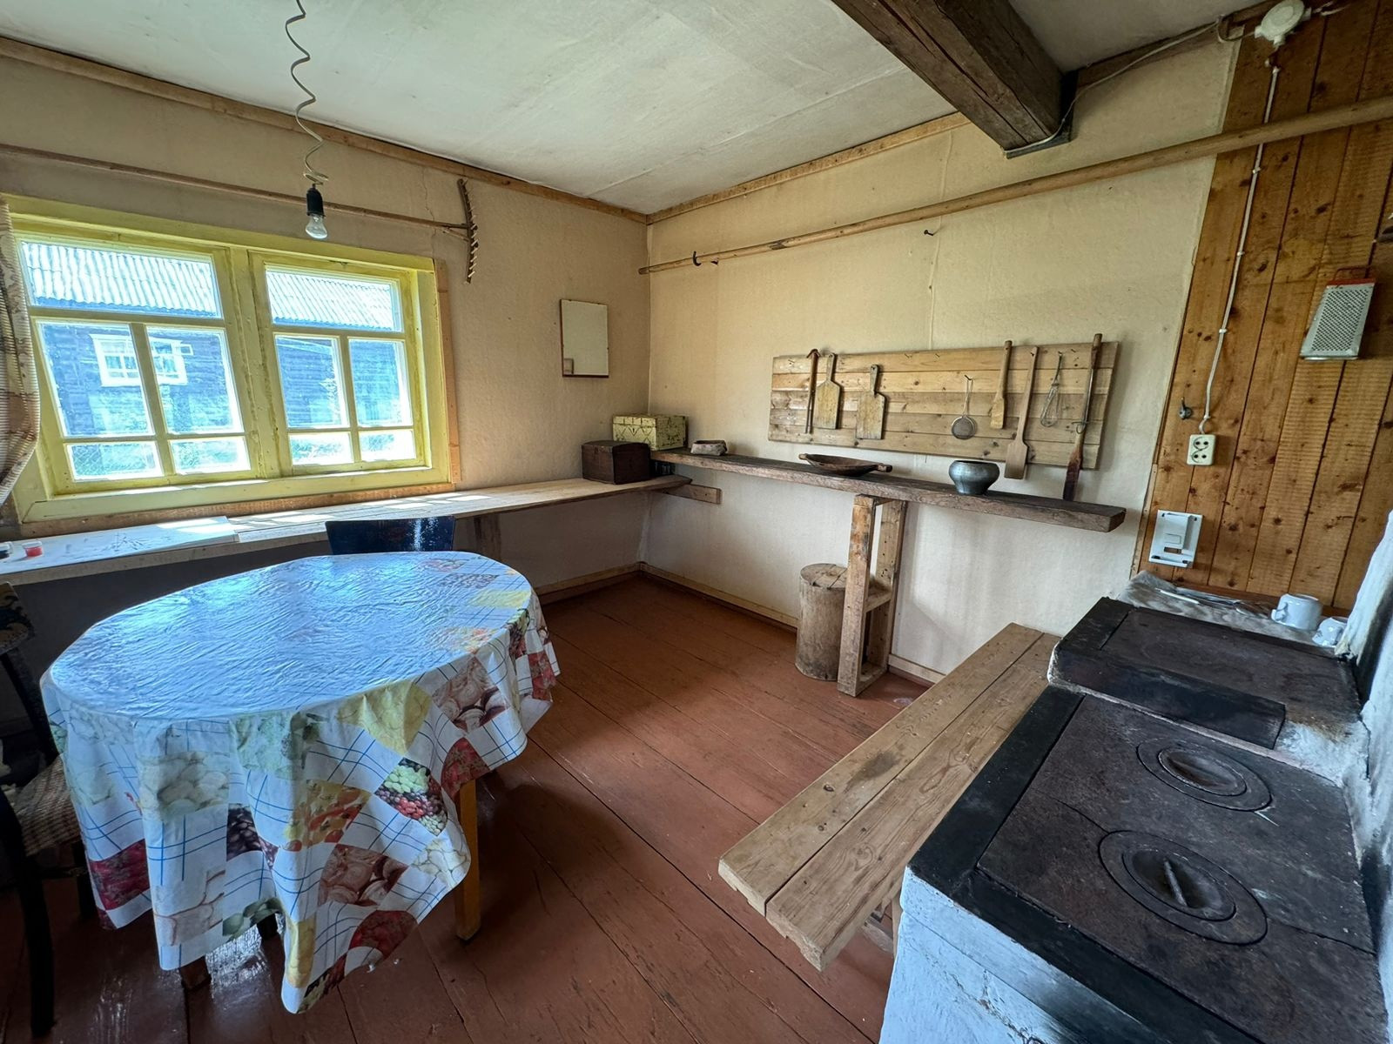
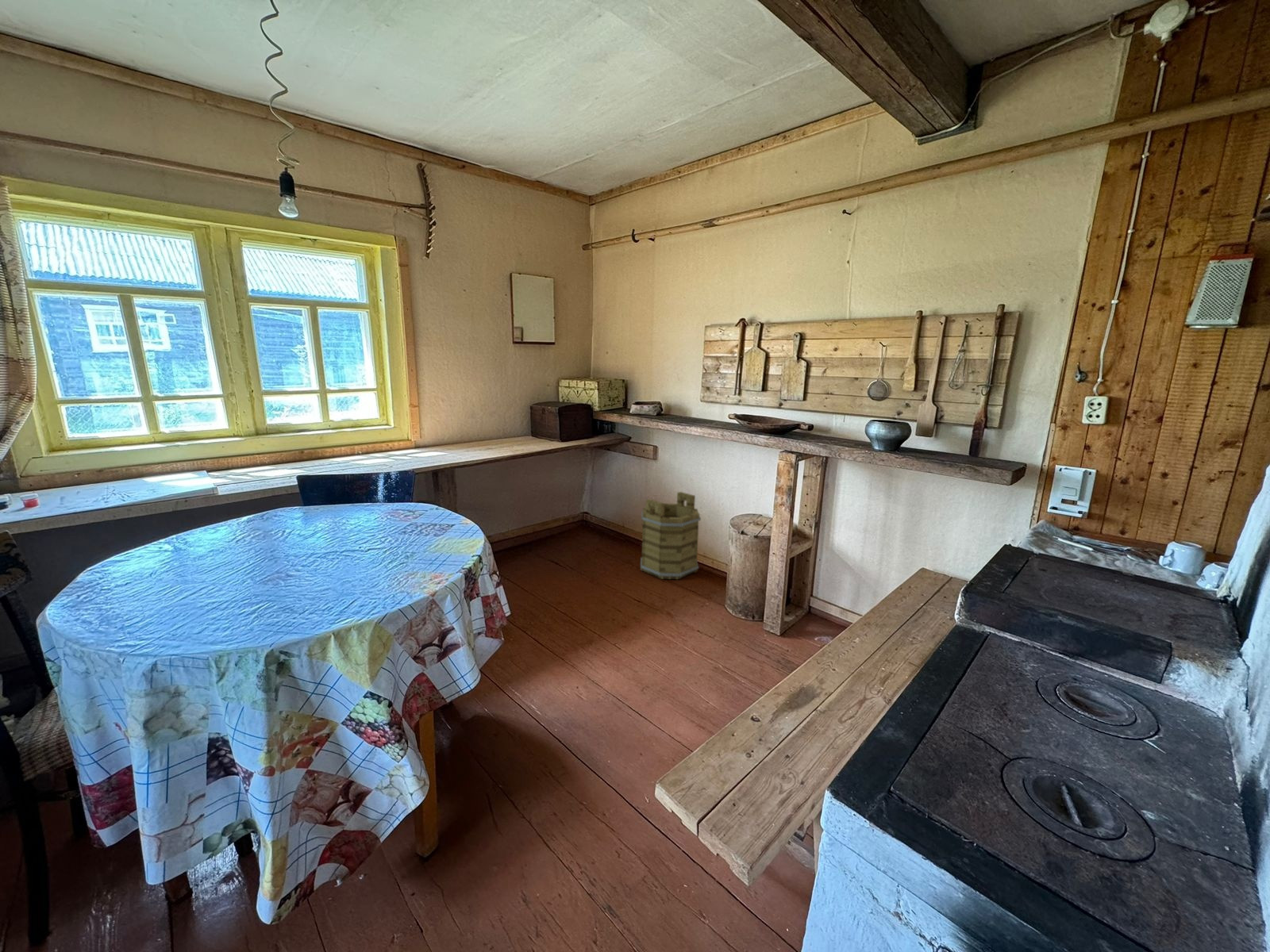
+ bucket (669, 533)
